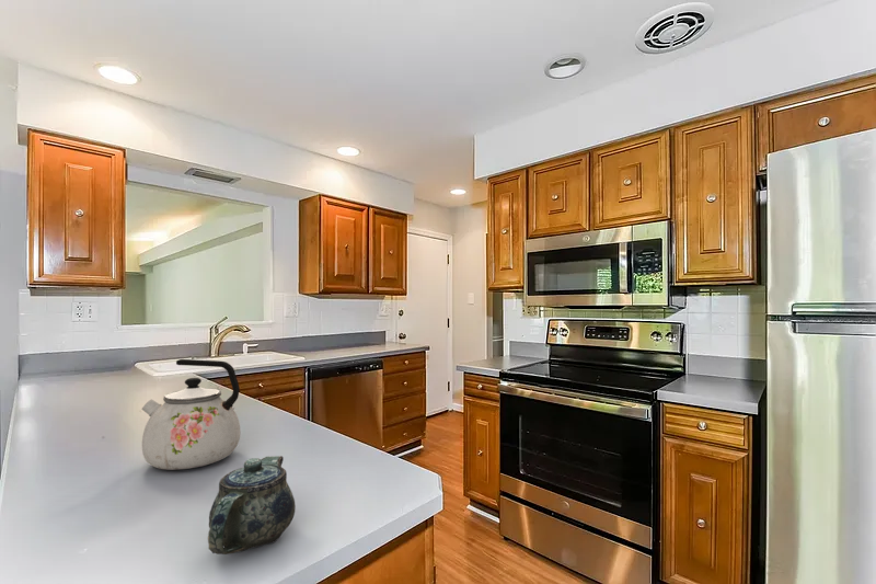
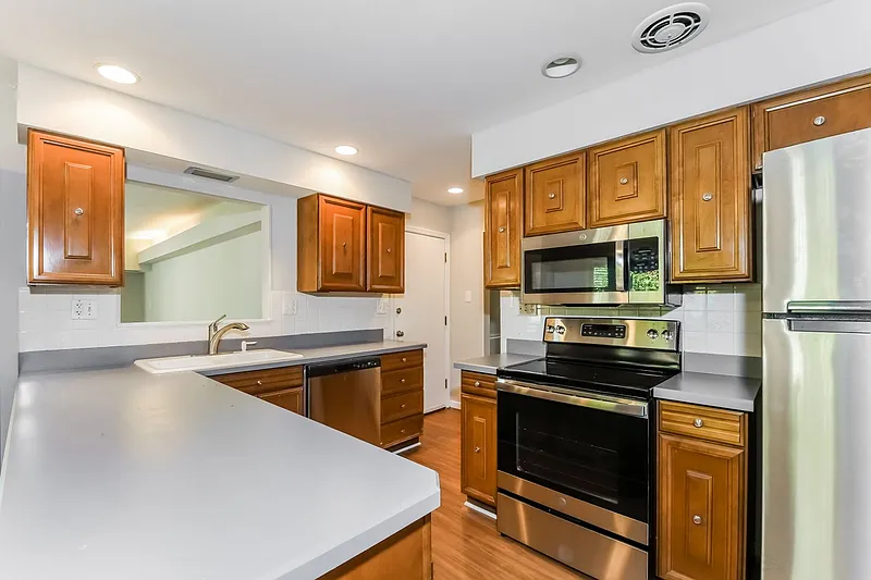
- chinaware (251, 500)
- kettle (192, 409)
